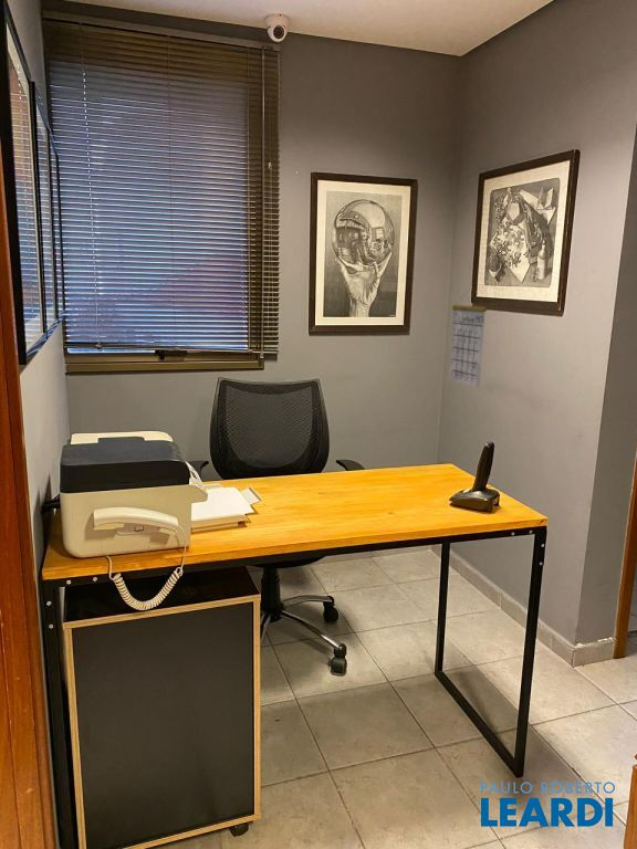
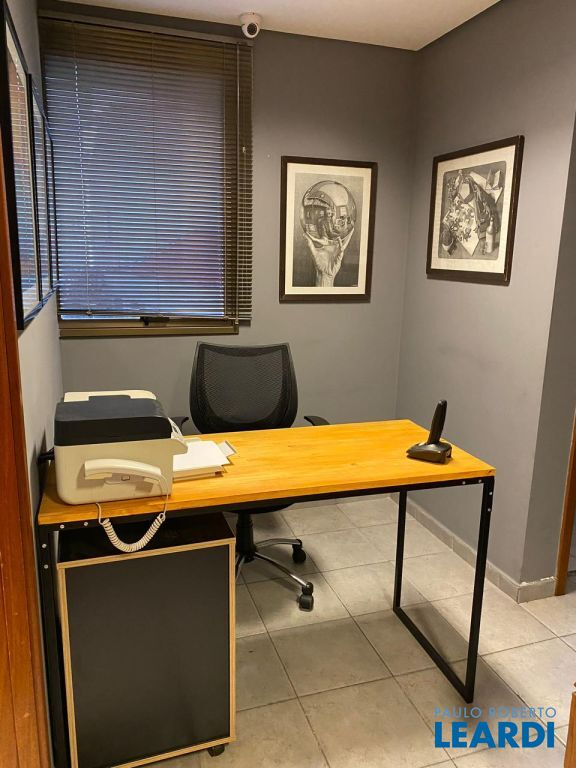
- calendar (467, 336)
